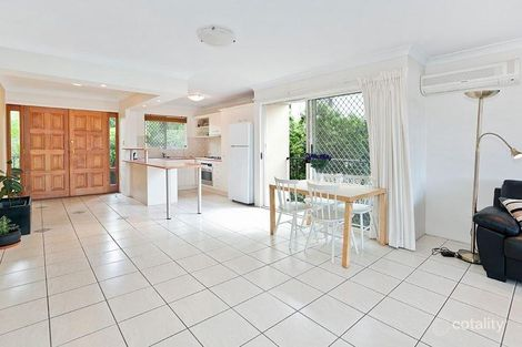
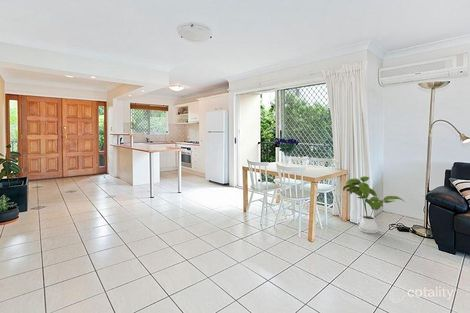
+ house plant (369, 204)
